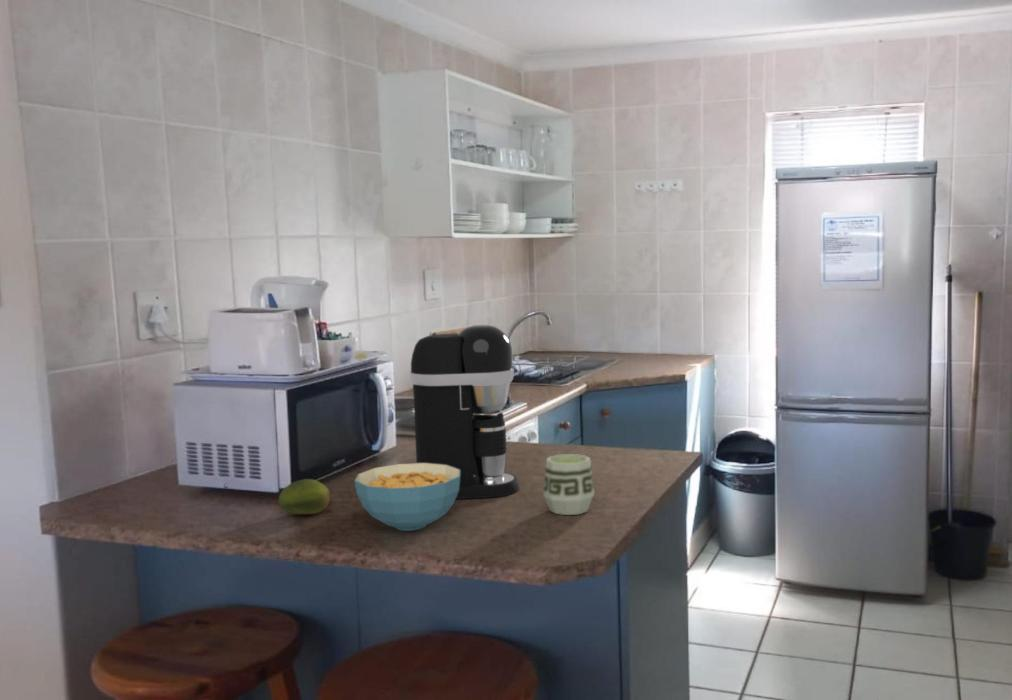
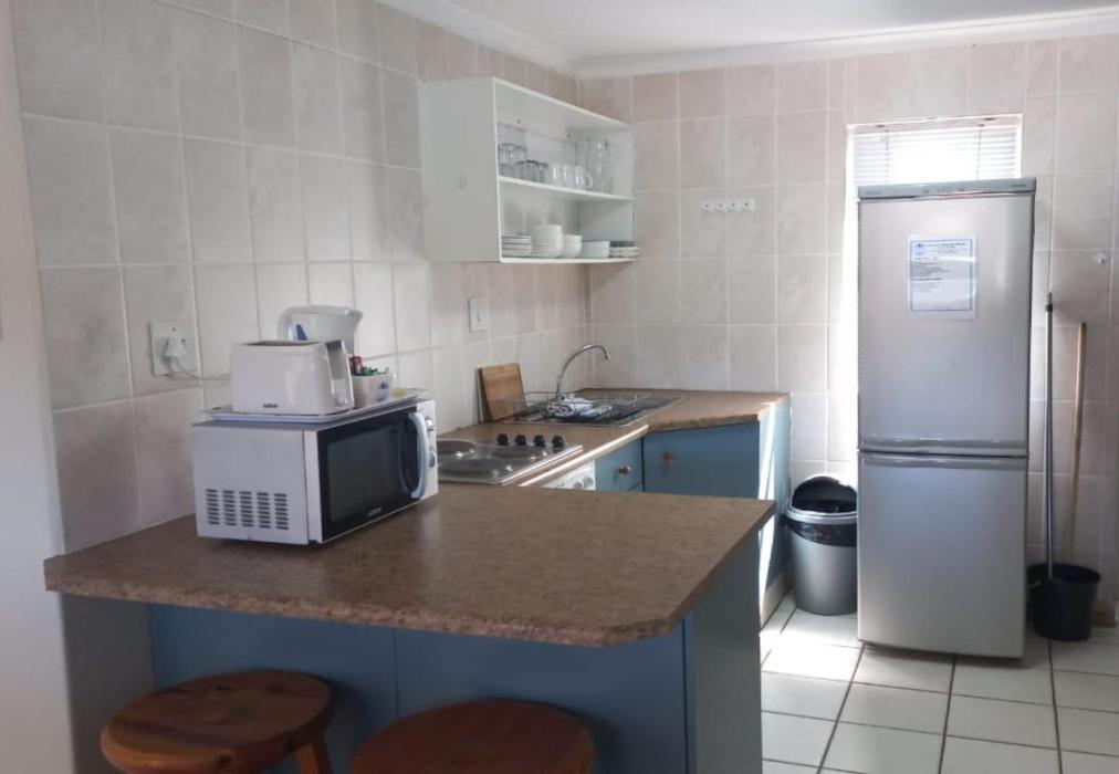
- coffee maker (463, 408)
- cup (568, 484)
- fruit (304, 496)
- cereal bowl (409, 500)
